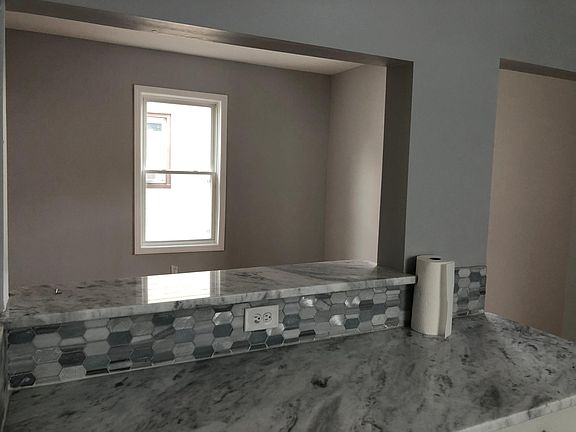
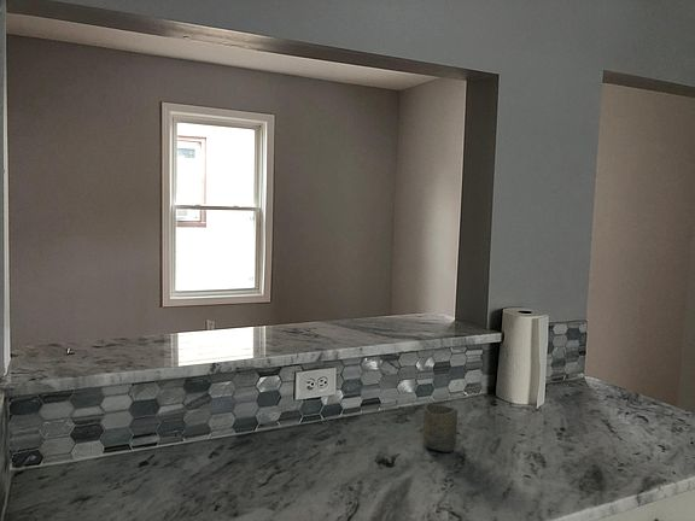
+ cup (439, 427)
